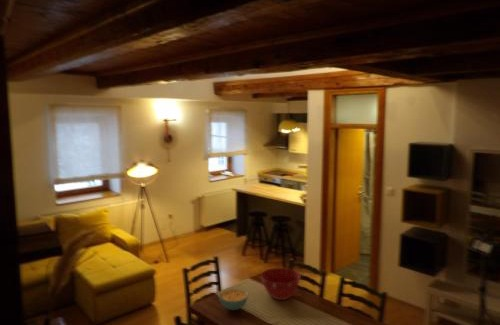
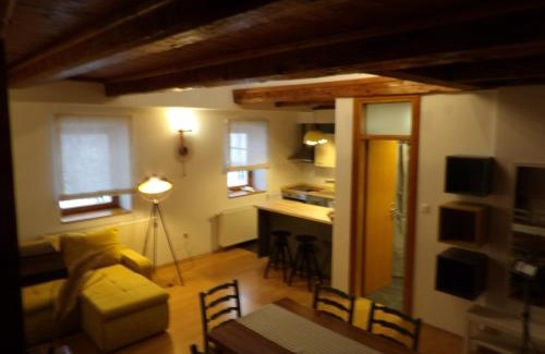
- mixing bowl (280, 285)
- cereal bowl (233, 301)
